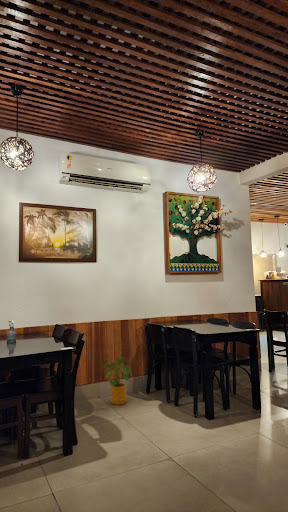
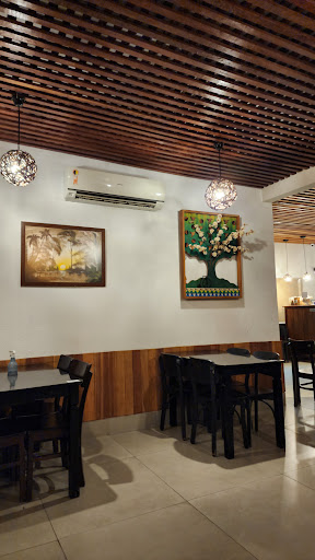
- house plant (116, 380)
